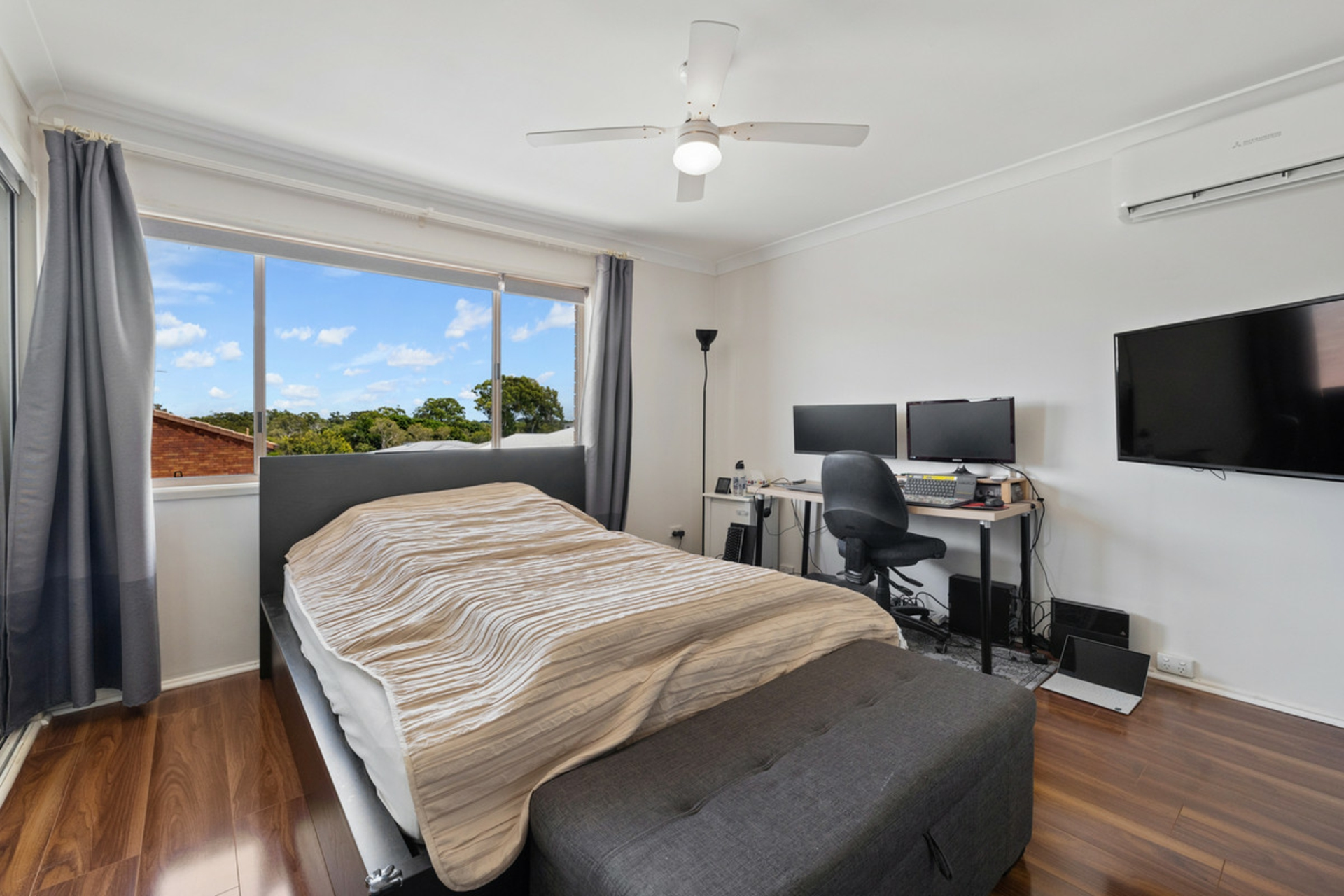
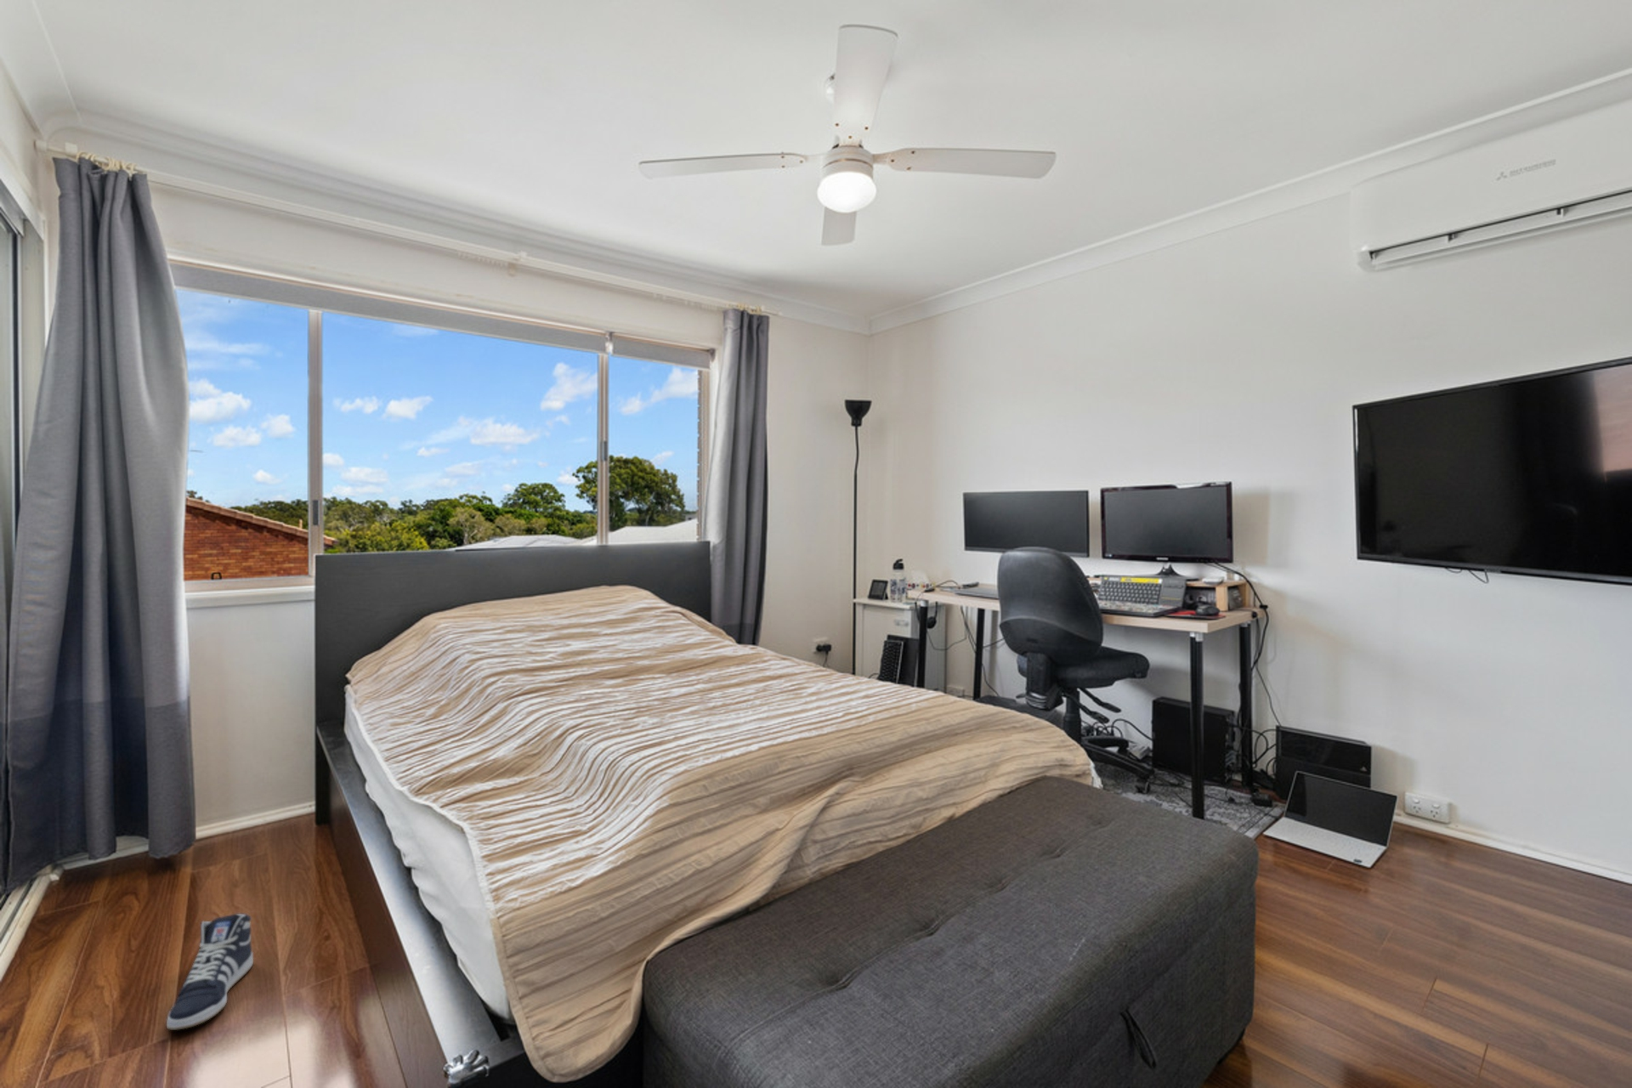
+ sneaker (211, 963)
